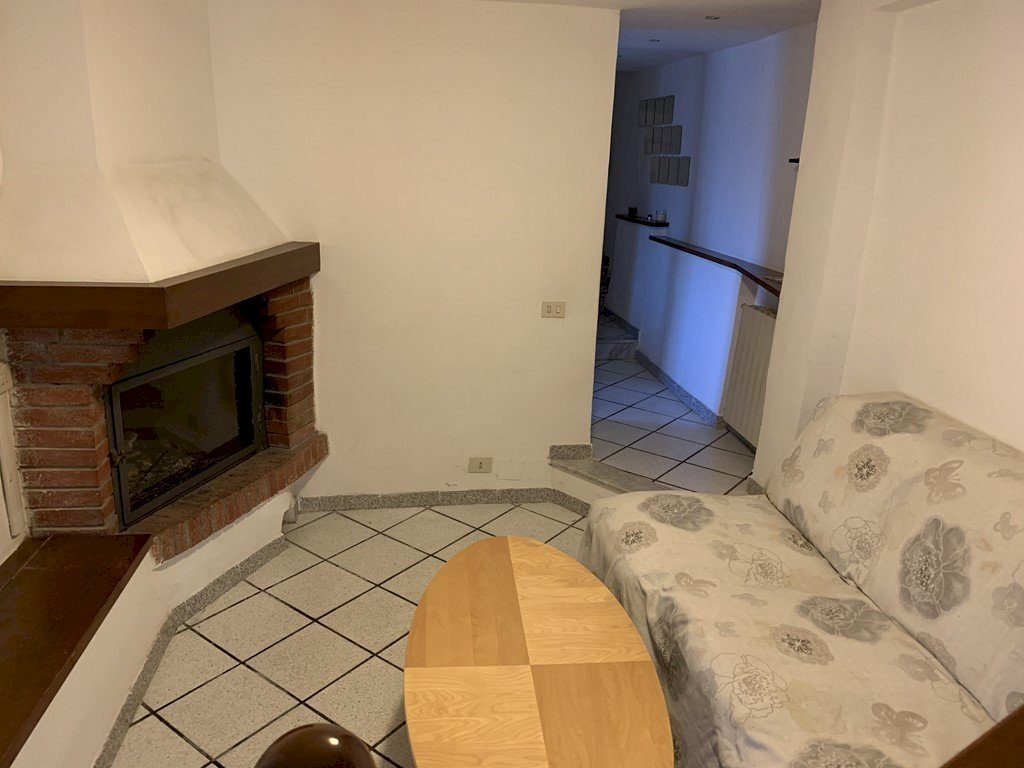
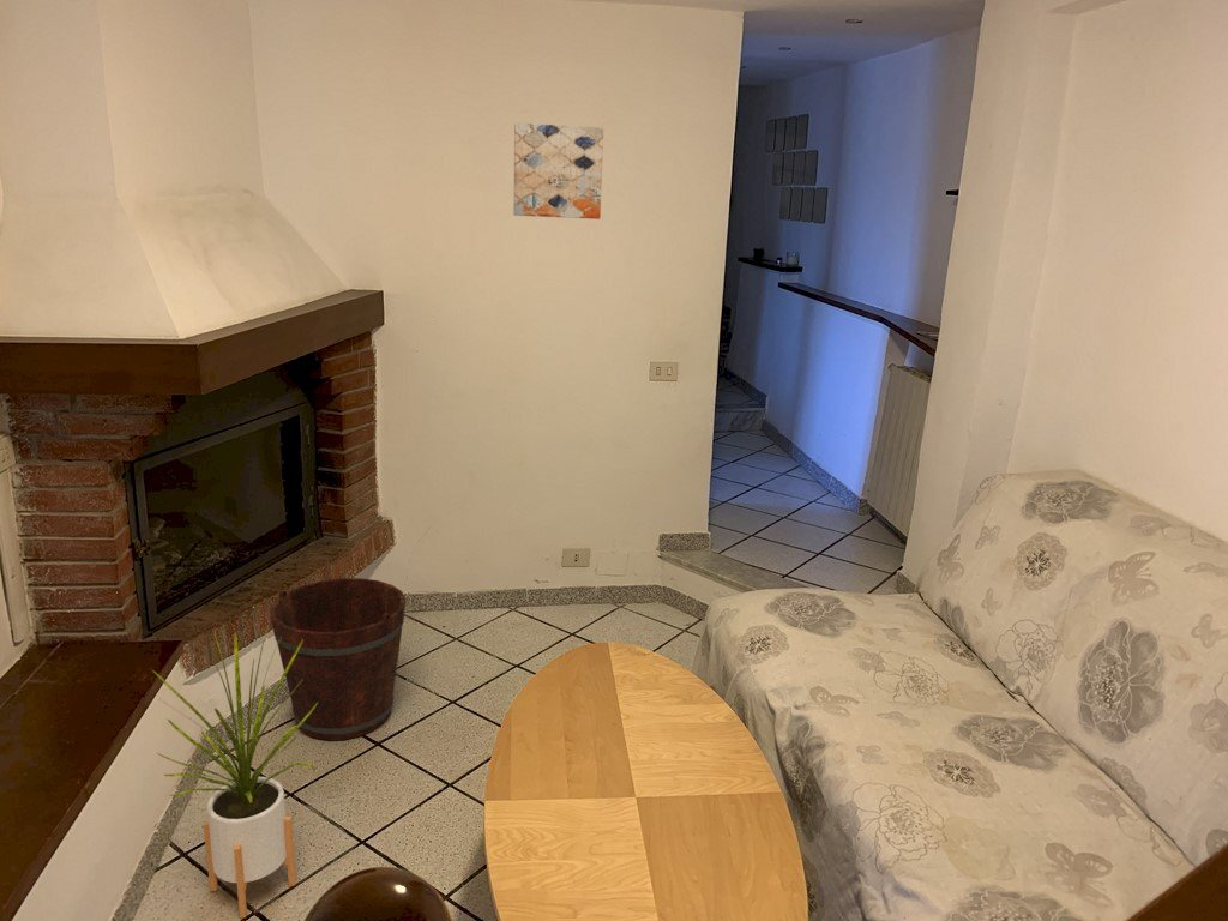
+ house plant (240, 768)
+ wall art (558, 171)
+ bucket (341, 657)
